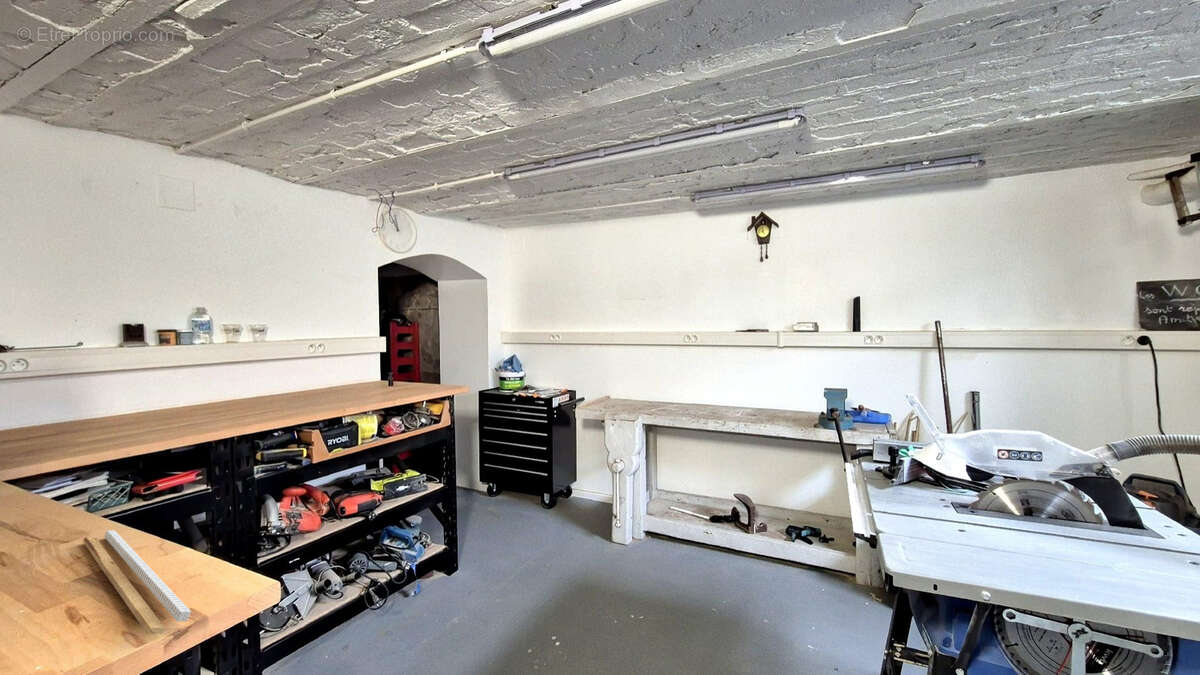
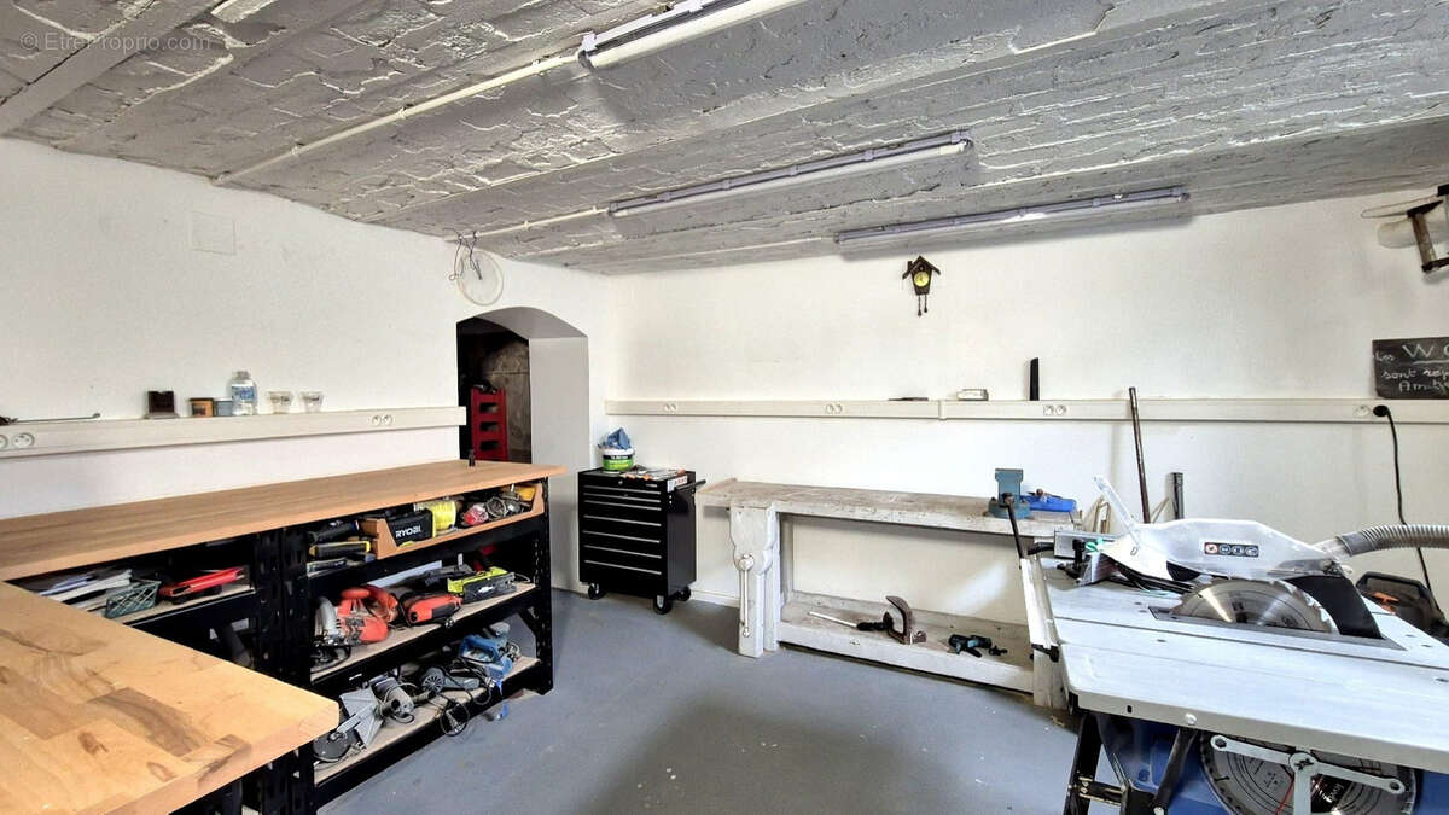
- tape measure (131, 568)
